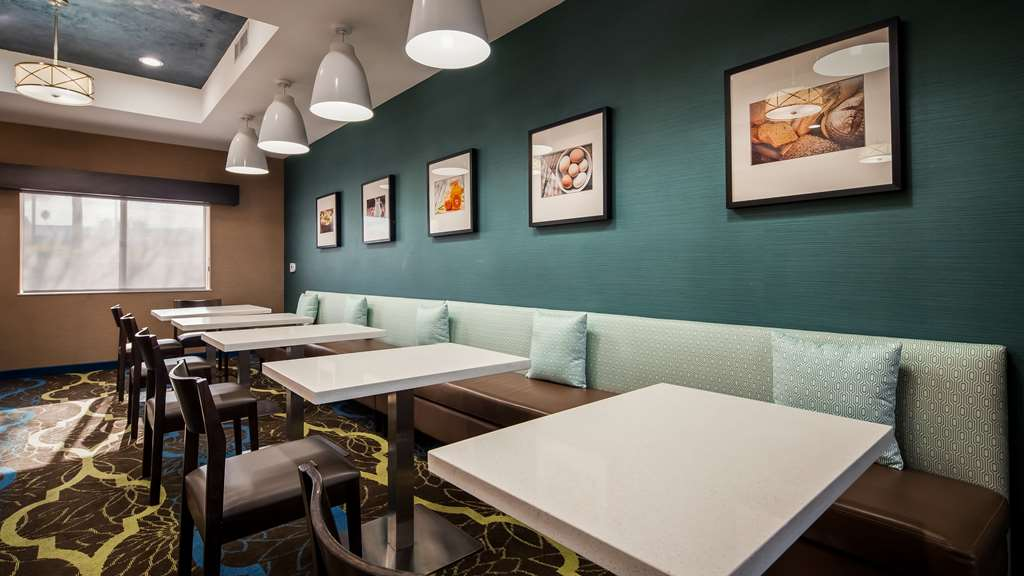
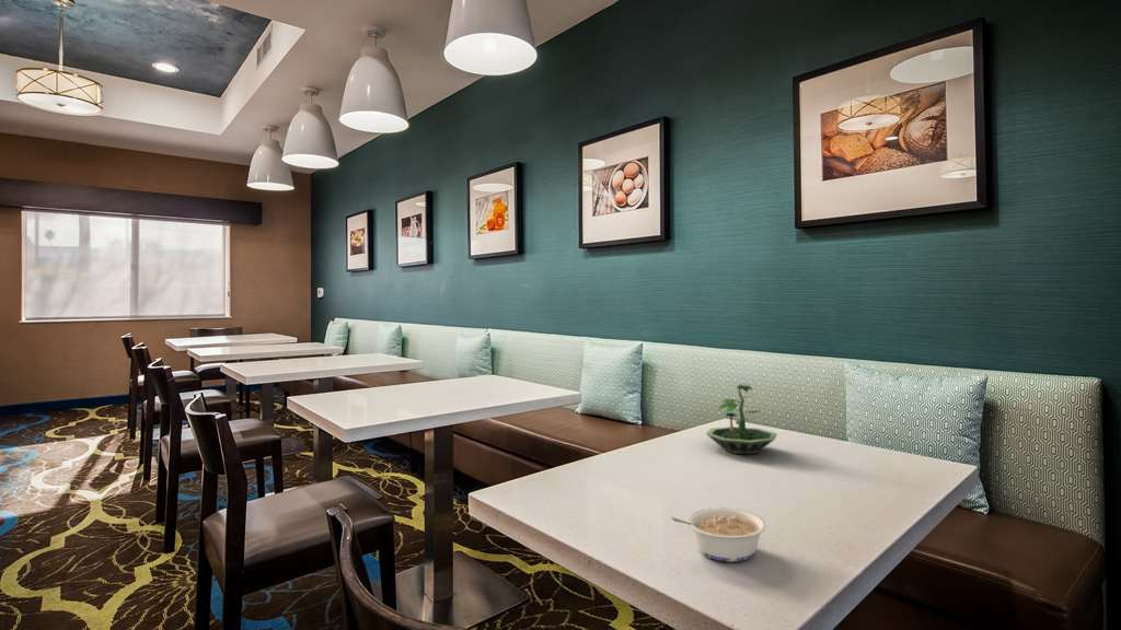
+ terrarium (740, 396)
+ legume (725, 533)
